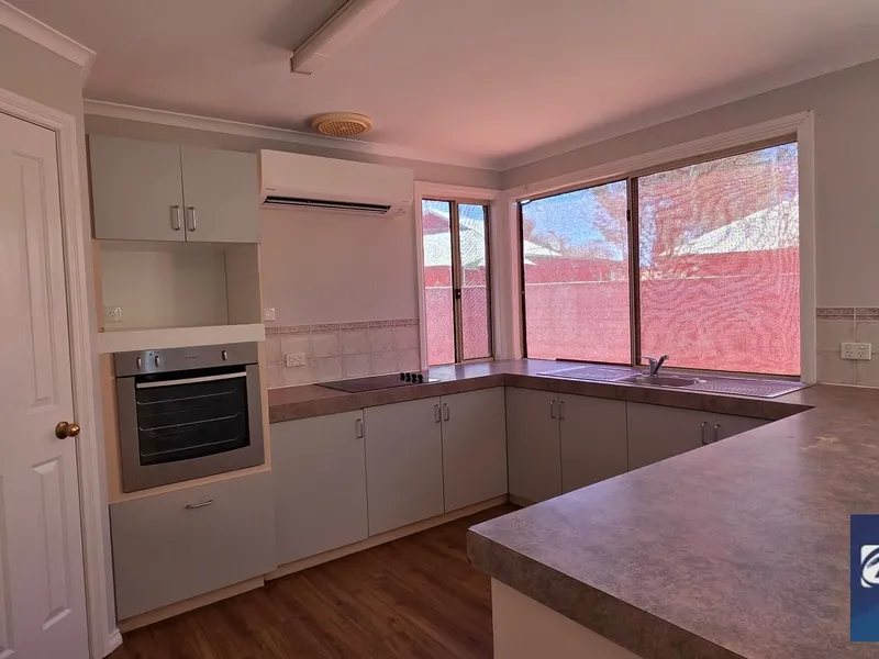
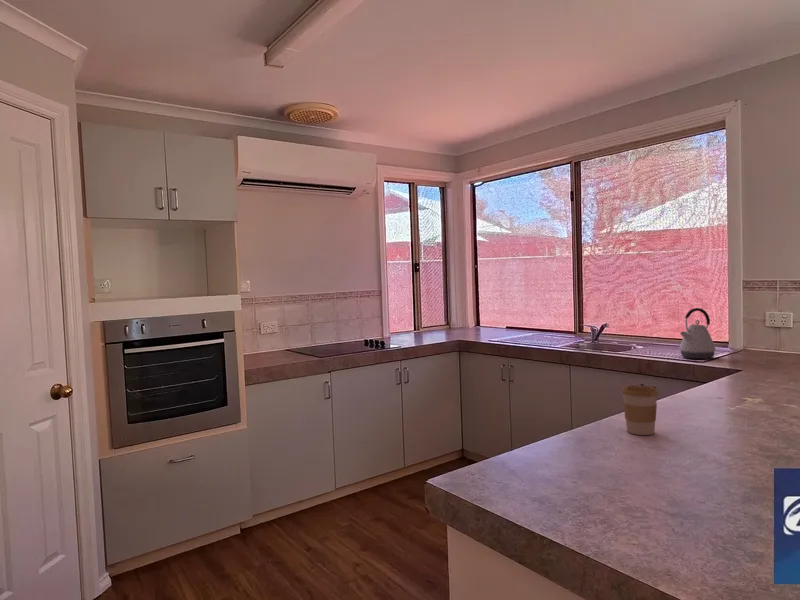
+ coffee cup (640, 408)
+ kettle (696, 332)
